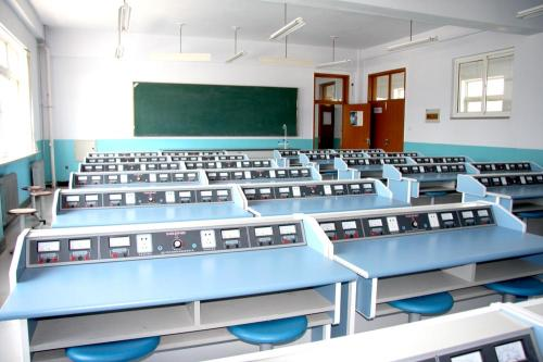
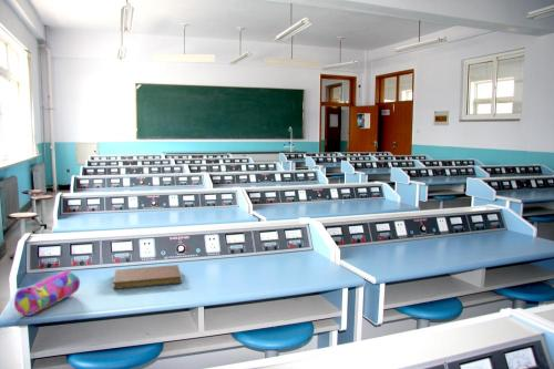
+ pencil case (48, 290)
+ notebook (147, 275)
